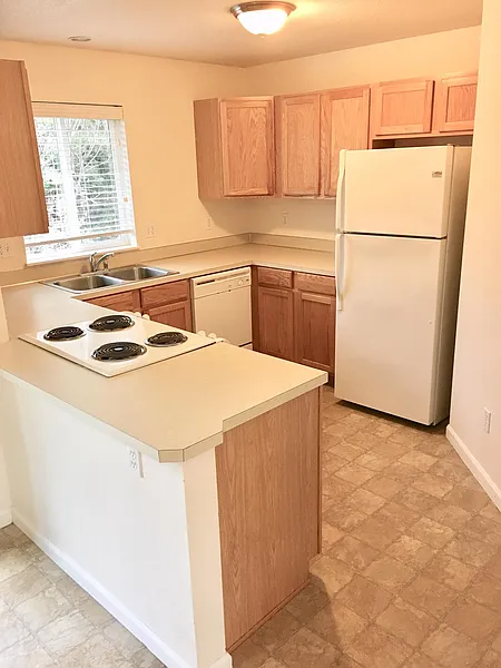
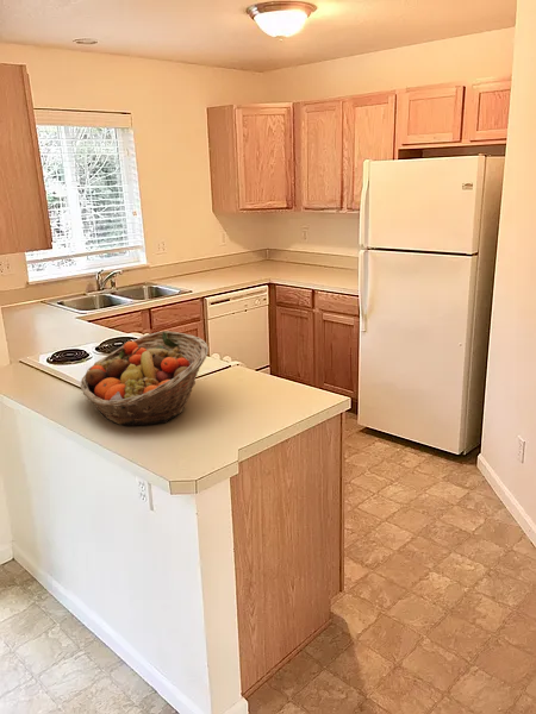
+ fruit basket (145, 375)
